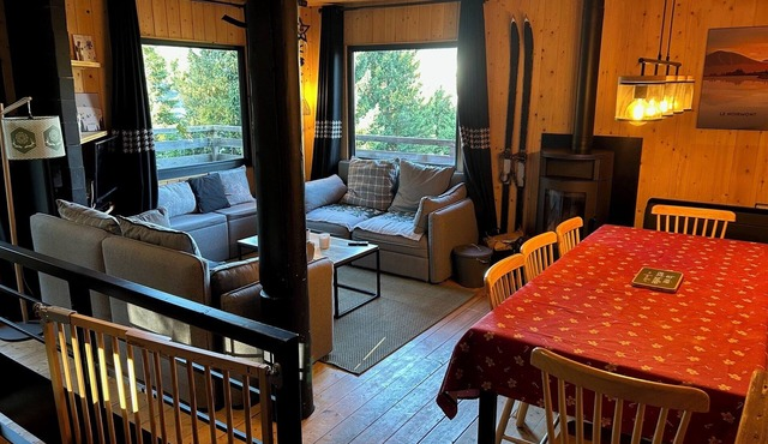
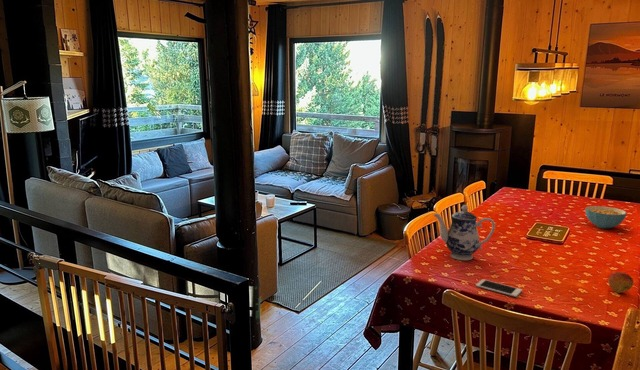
+ teapot (463, 231)
+ cereal bowl (604, 218)
+ fruit (619, 282)
+ cell phone (498, 287)
